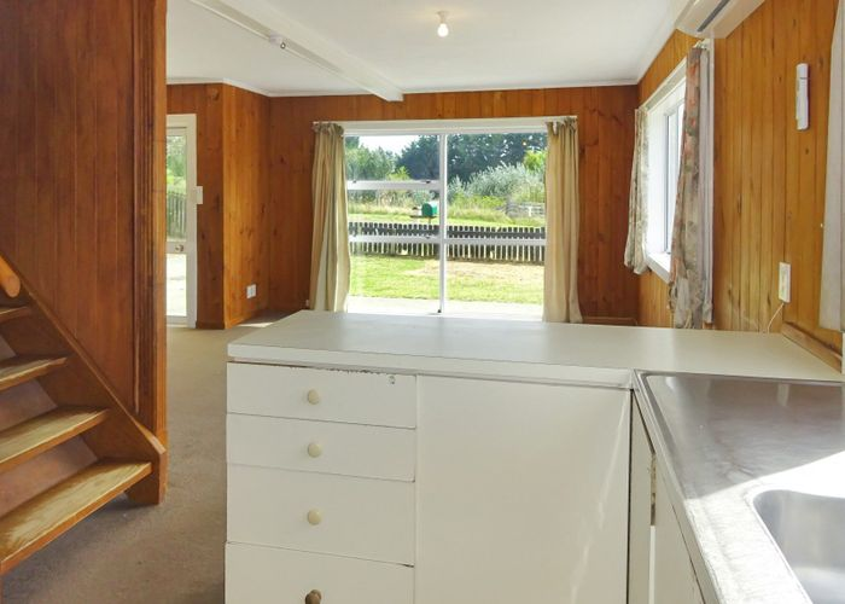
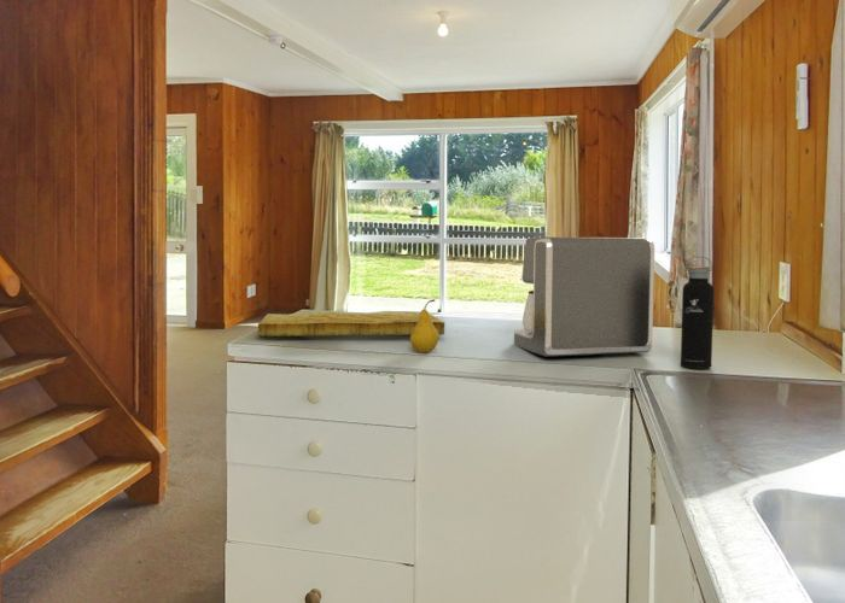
+ coffee maker (581, 294)
+ water bottle (697, 311)
+ cutting board (350, 321)
+ fruit (424, 324)
